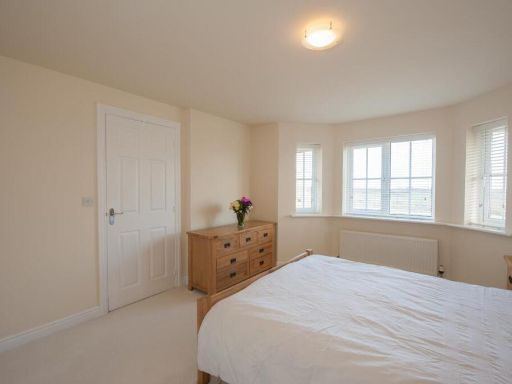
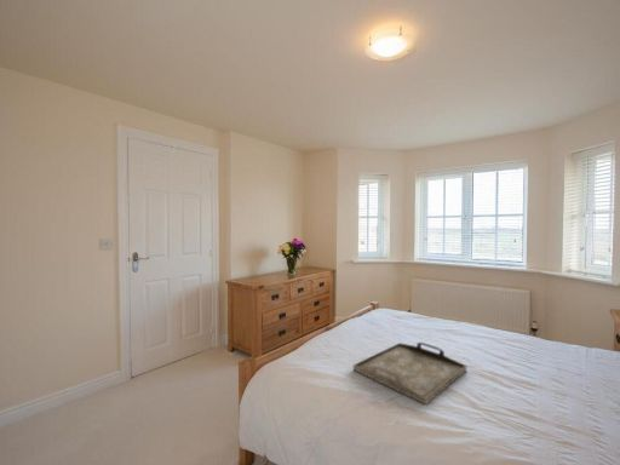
+ serving tray (409, 362)
